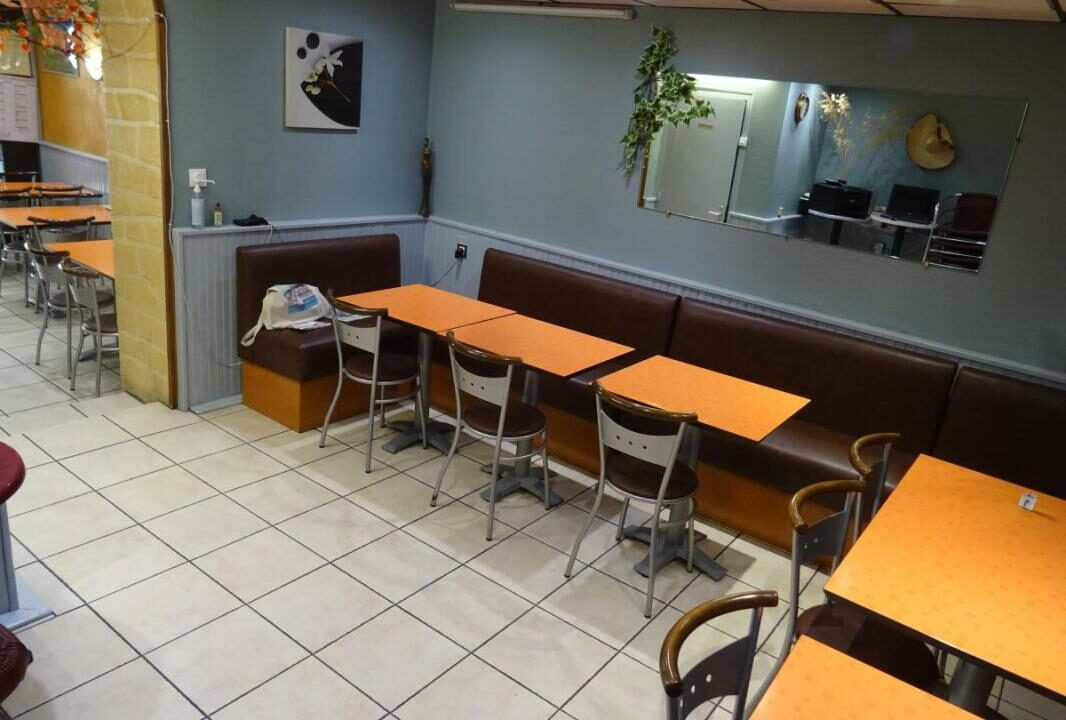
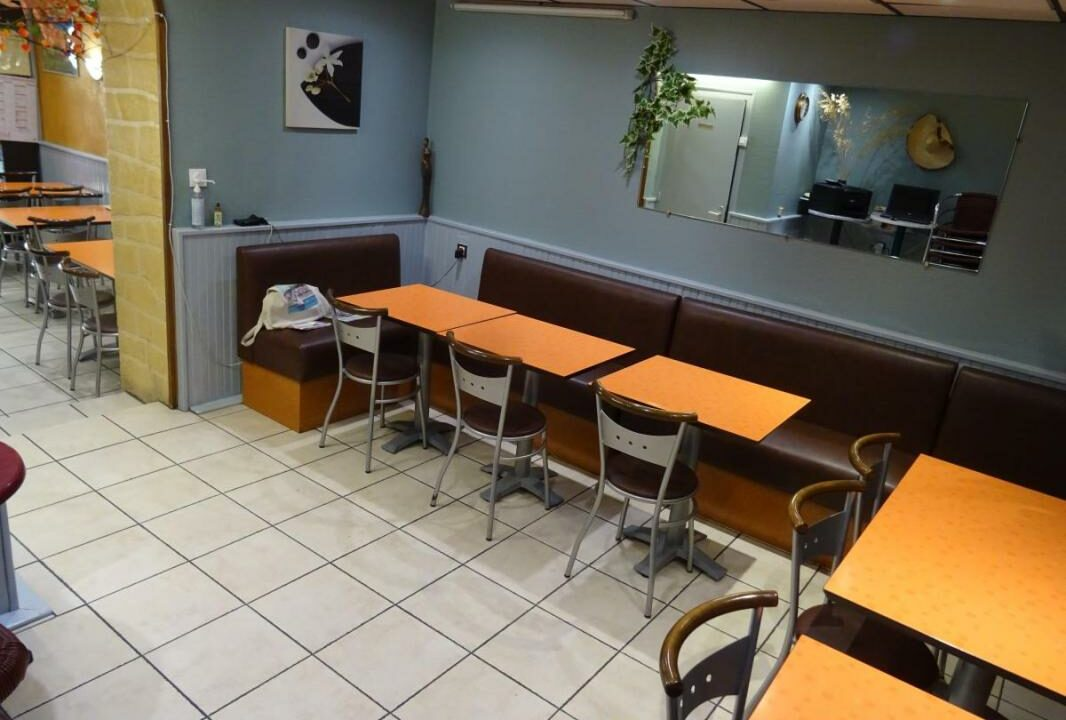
- napkin holder (1020, 500)
